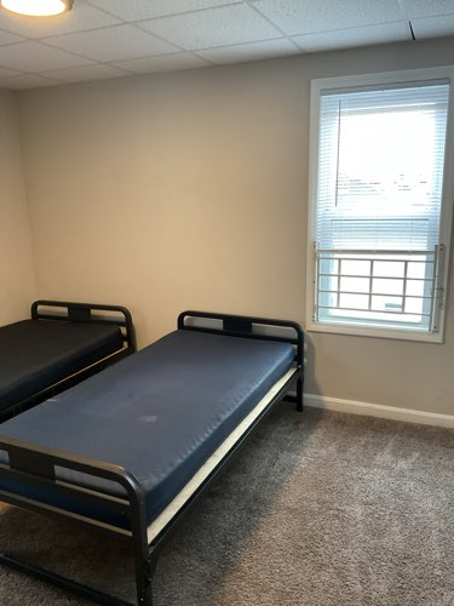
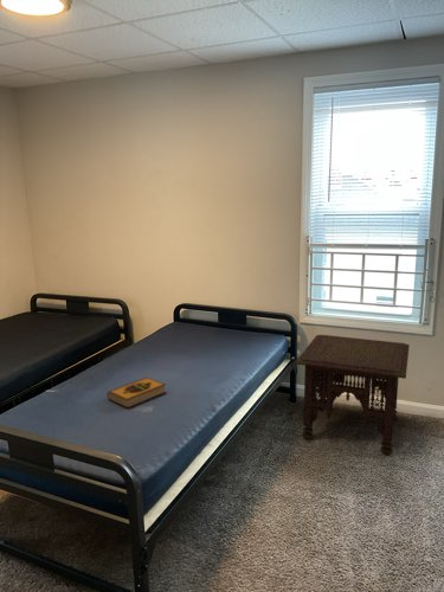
+ hardback book (136, 391)
+ side table (353, 390)
